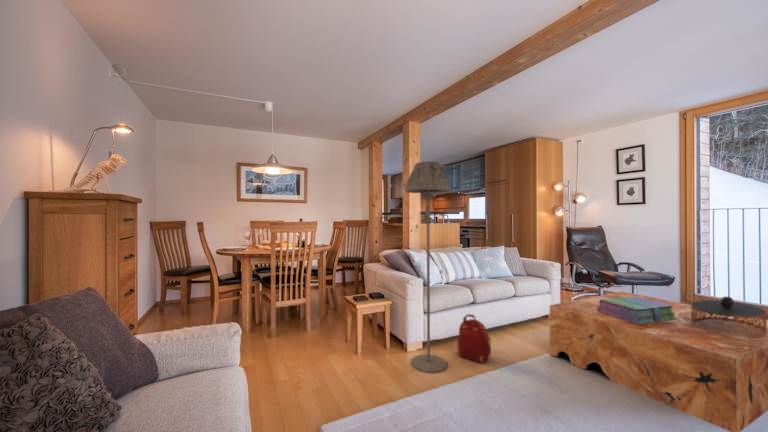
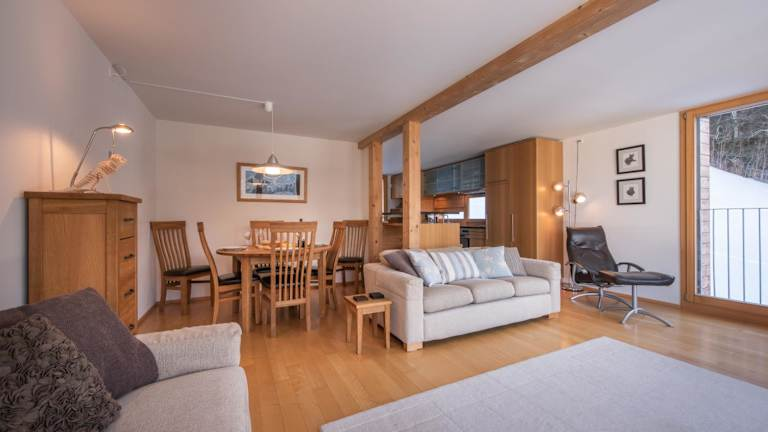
- floor lamp (427, 263)
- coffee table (727, 311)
- backpack (474, 334)
- coffee table (661, 341)
- stack of books (634, 308)
